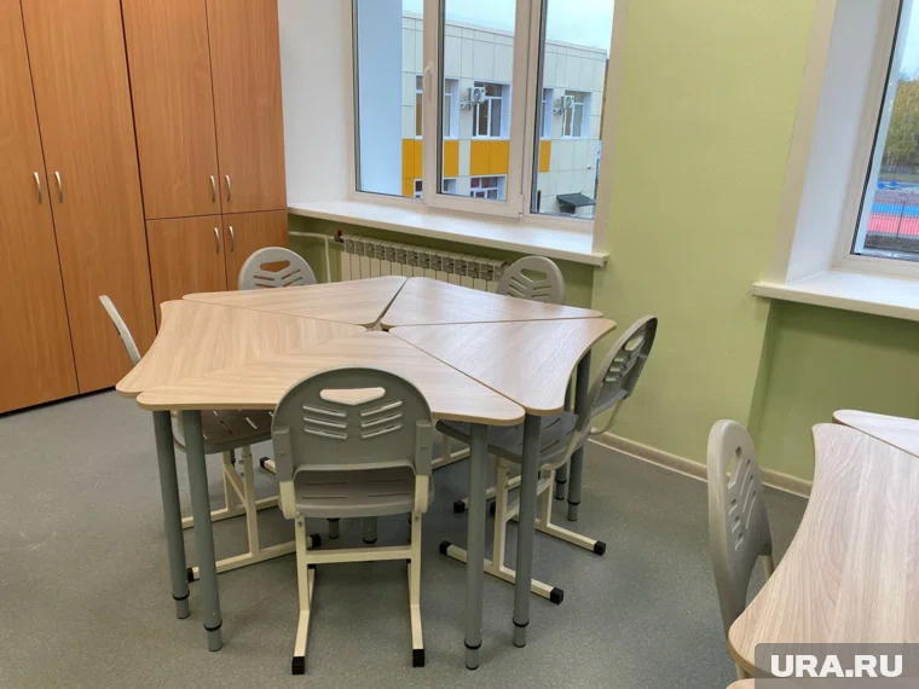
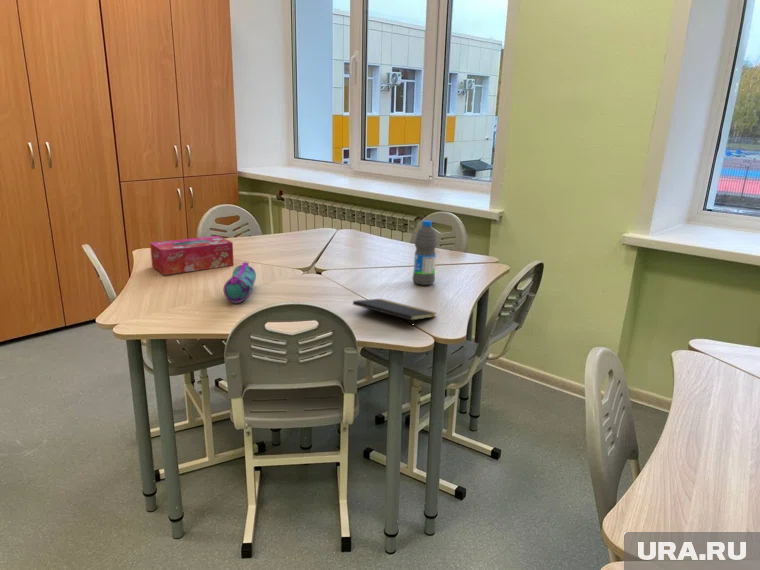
+ water bottle (425, 252)
+ pencil case (240, 282)
+ tissue box (192, 254)
+ notepad (394, 308)
